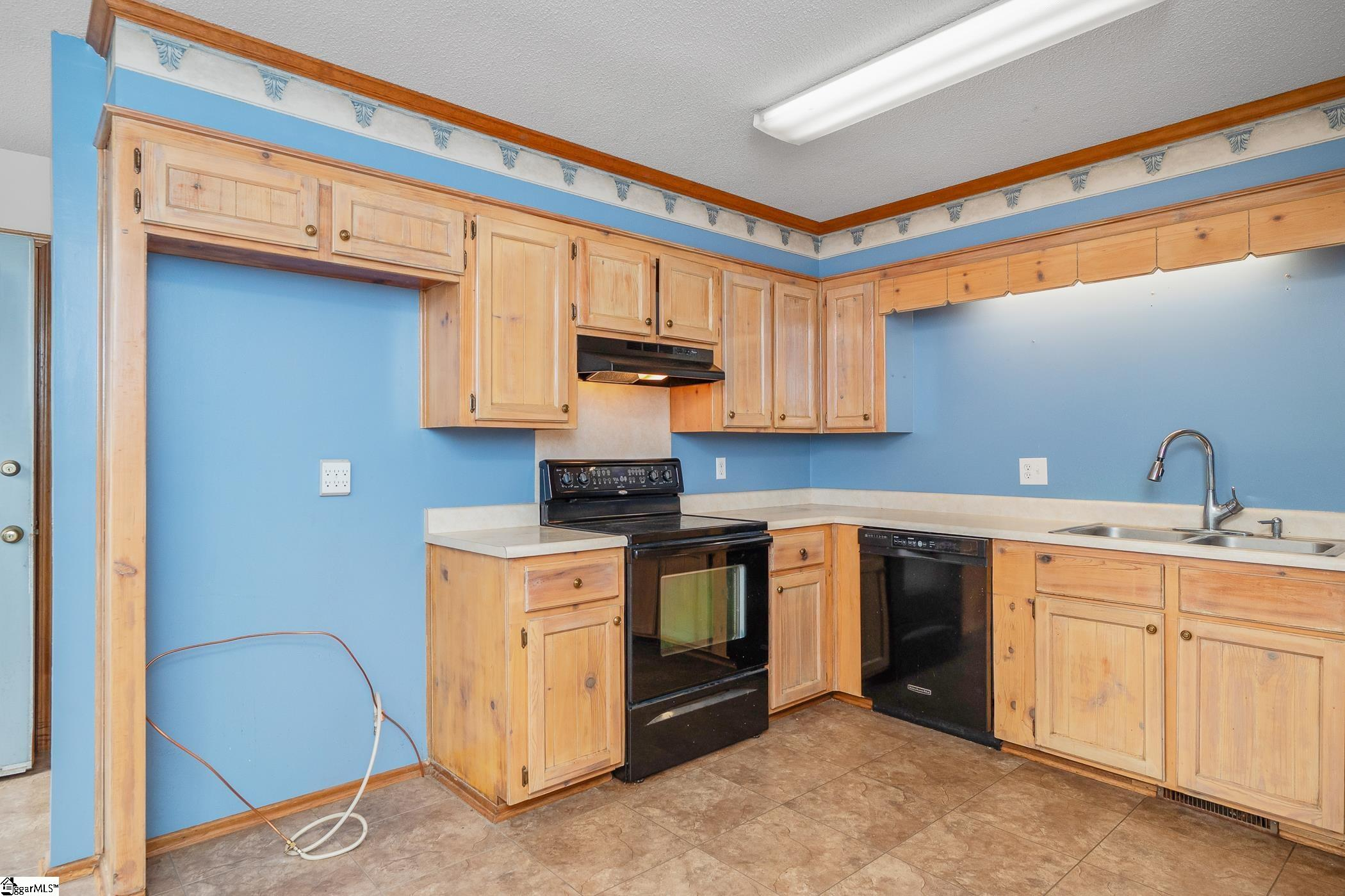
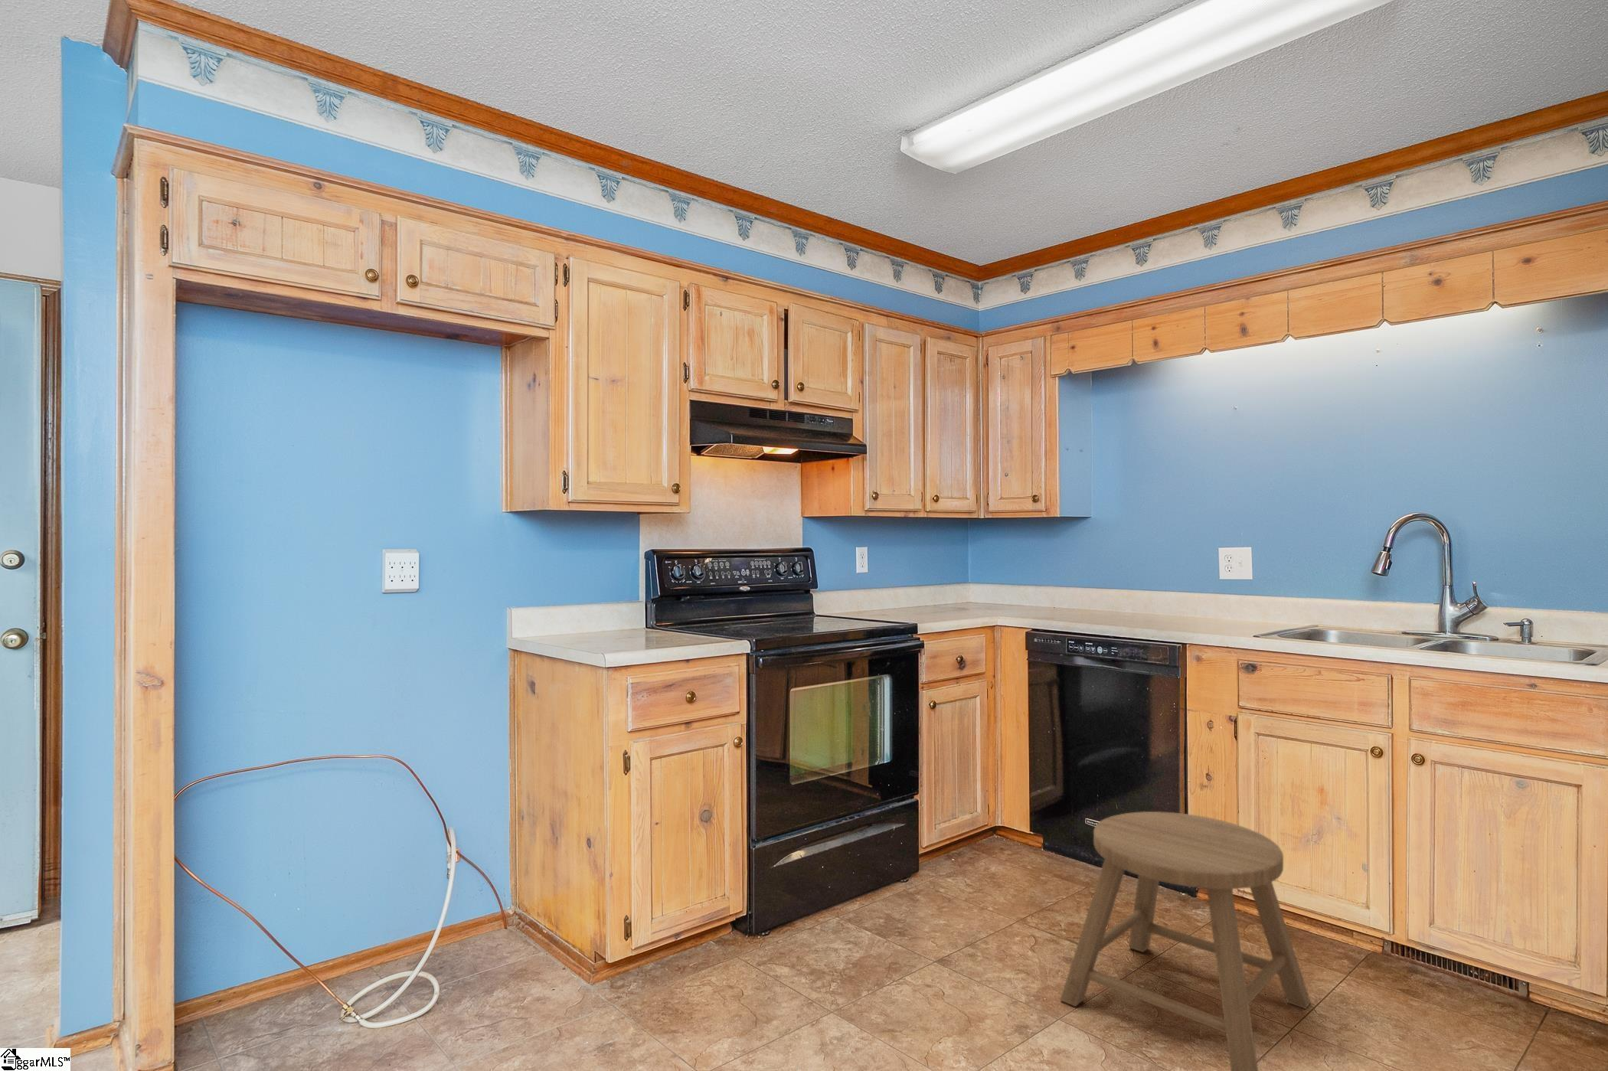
+ stool (1180, 931)
